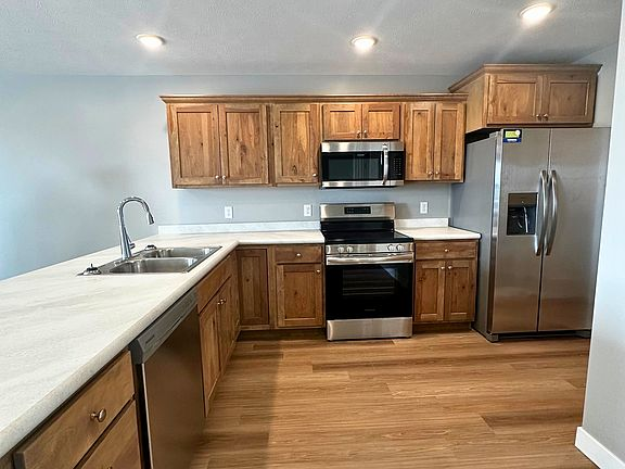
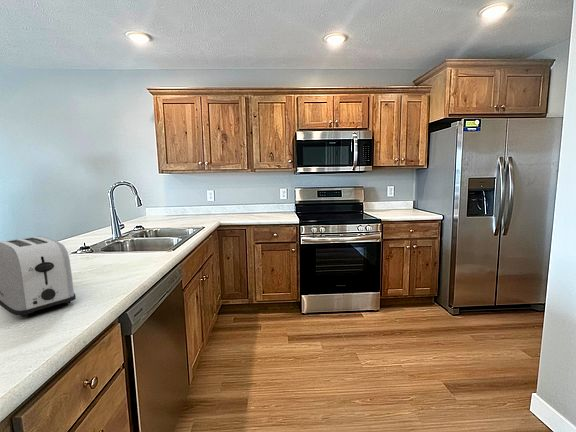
+ toaster (30, 271)
